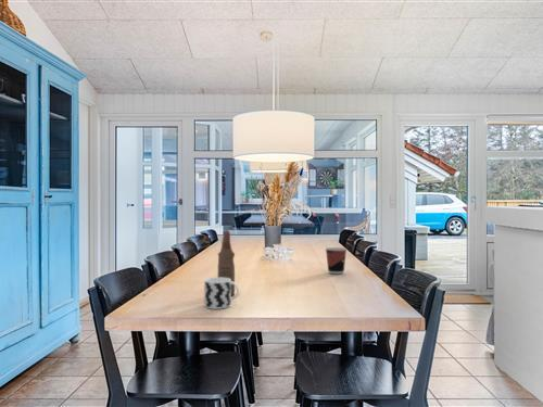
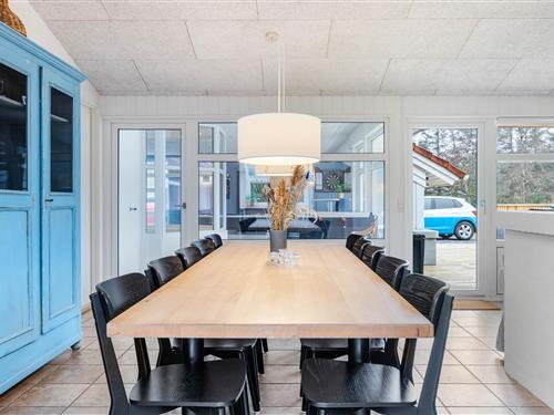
- cup (222, 292)
- cup (336, 260)
- bottle (226, 262)
